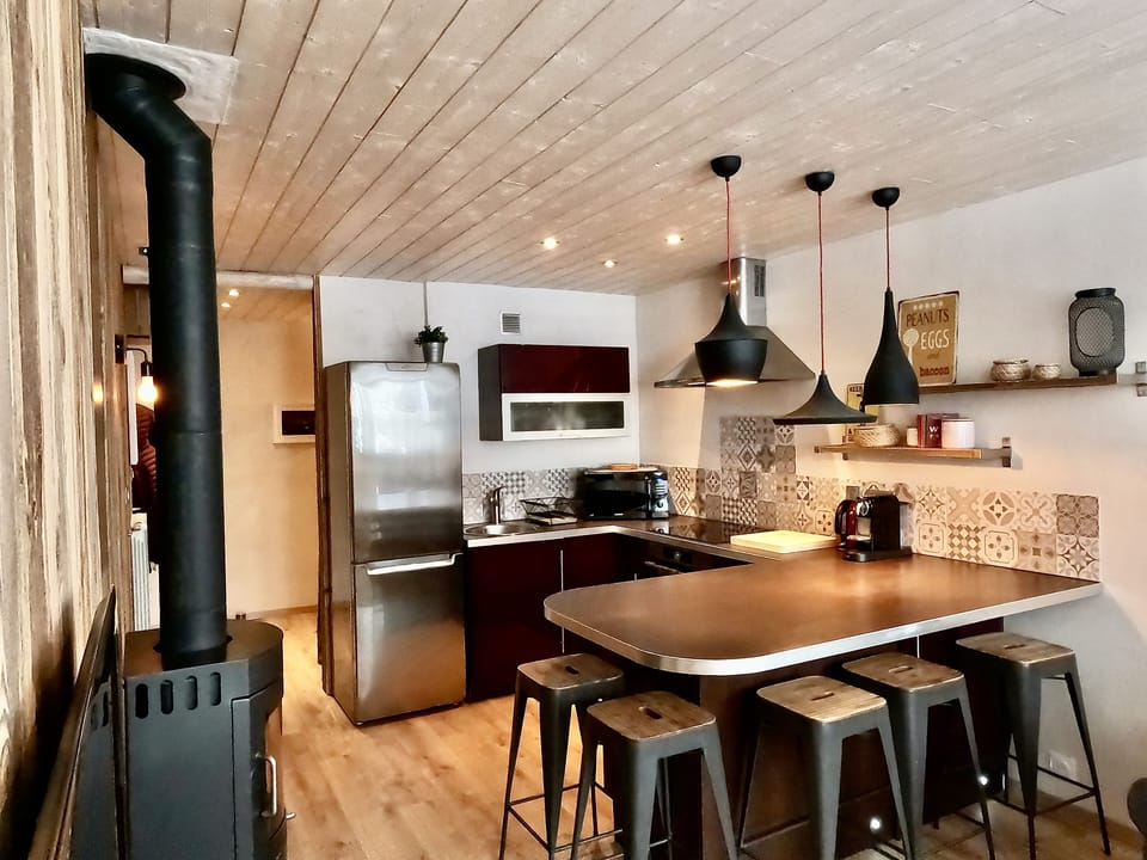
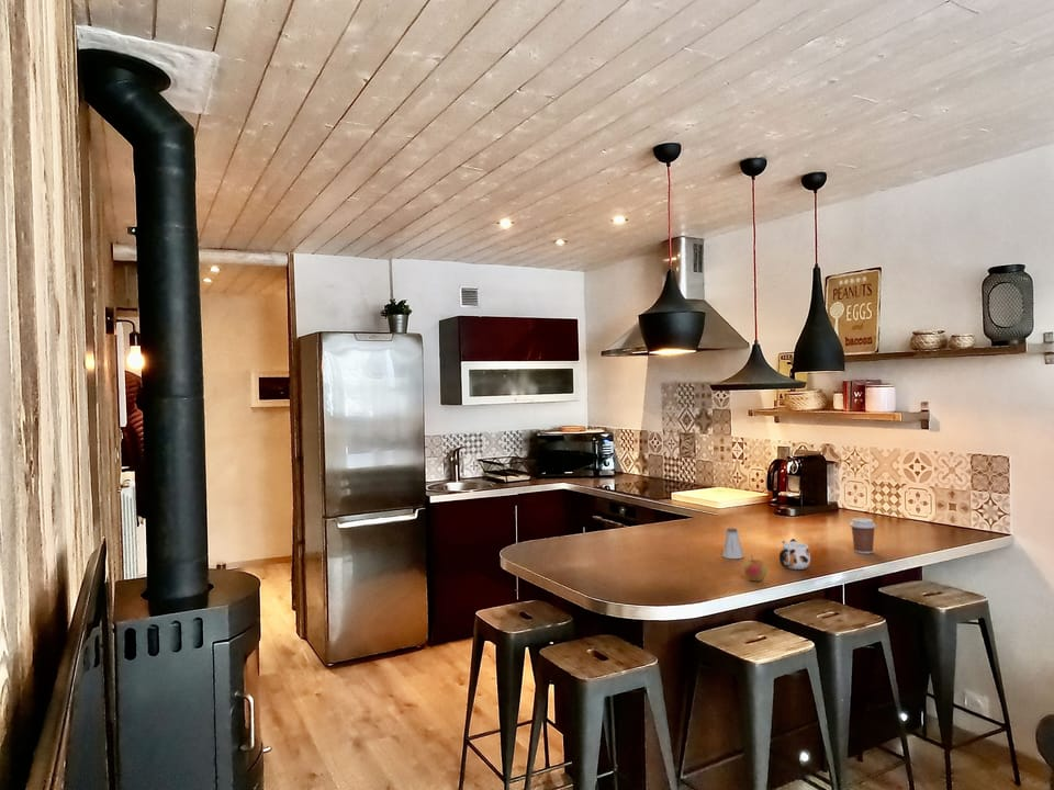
+ saltshaker (732, 542)
+ coffee cup (863, 535)
+ apple (755, 567)
+ mug (793, 554)
